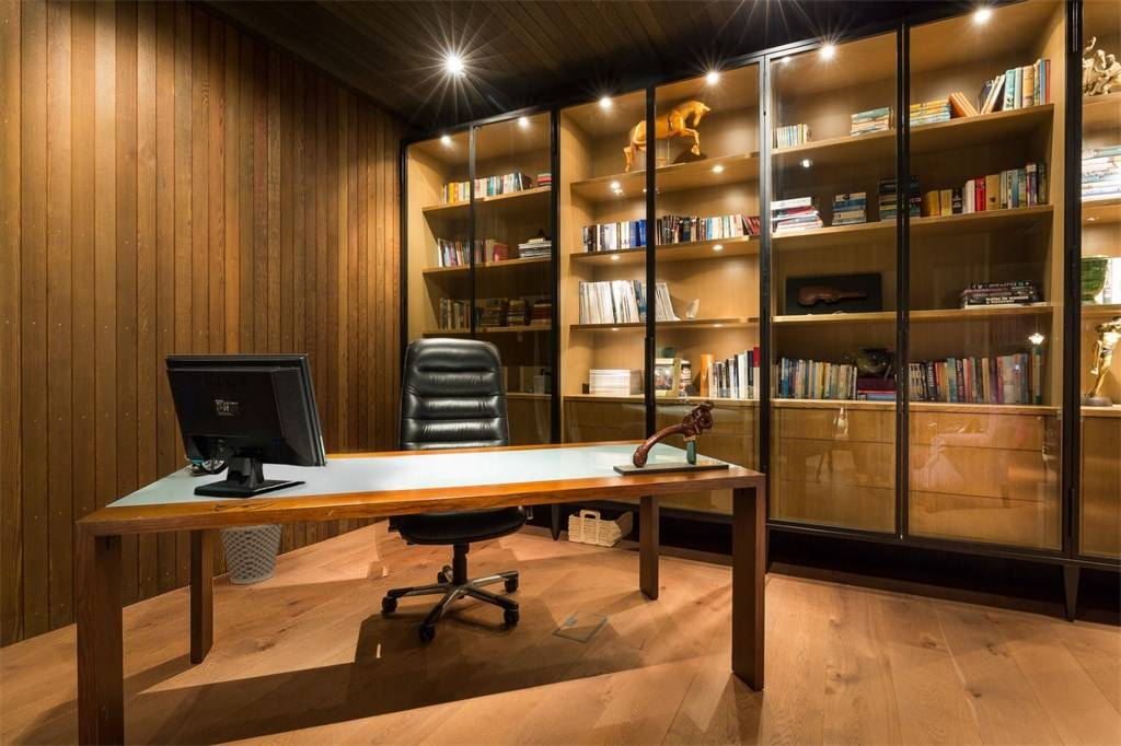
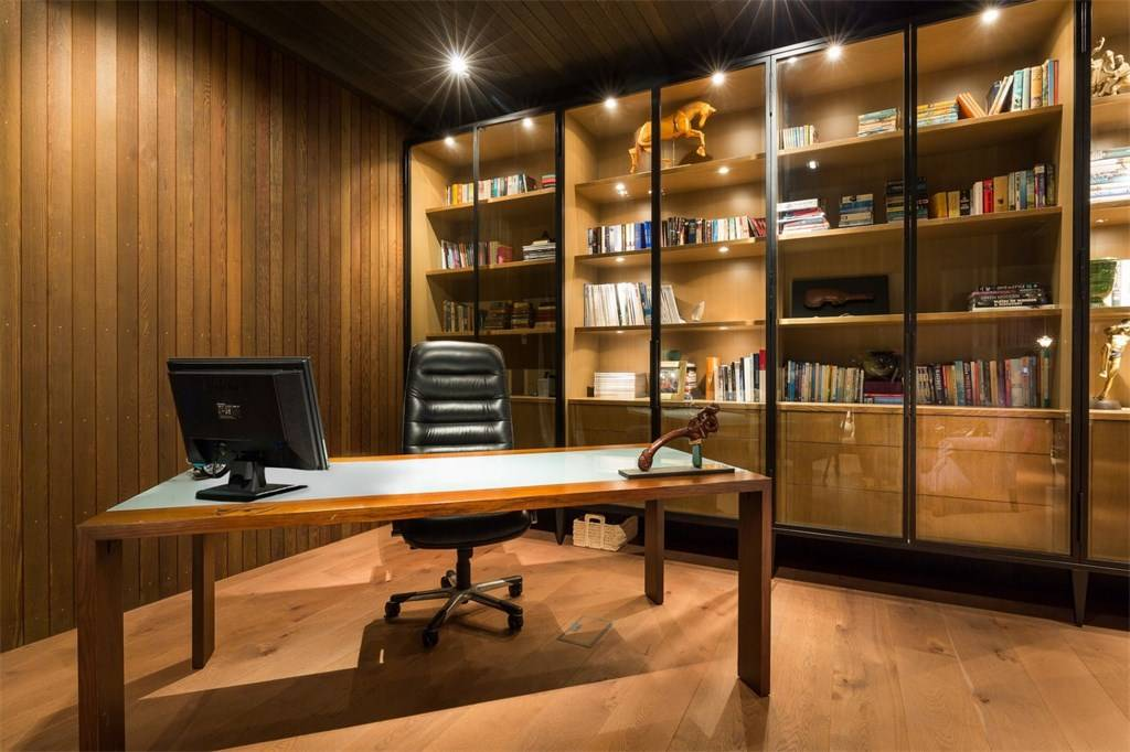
- wastebasket (252, 548)
